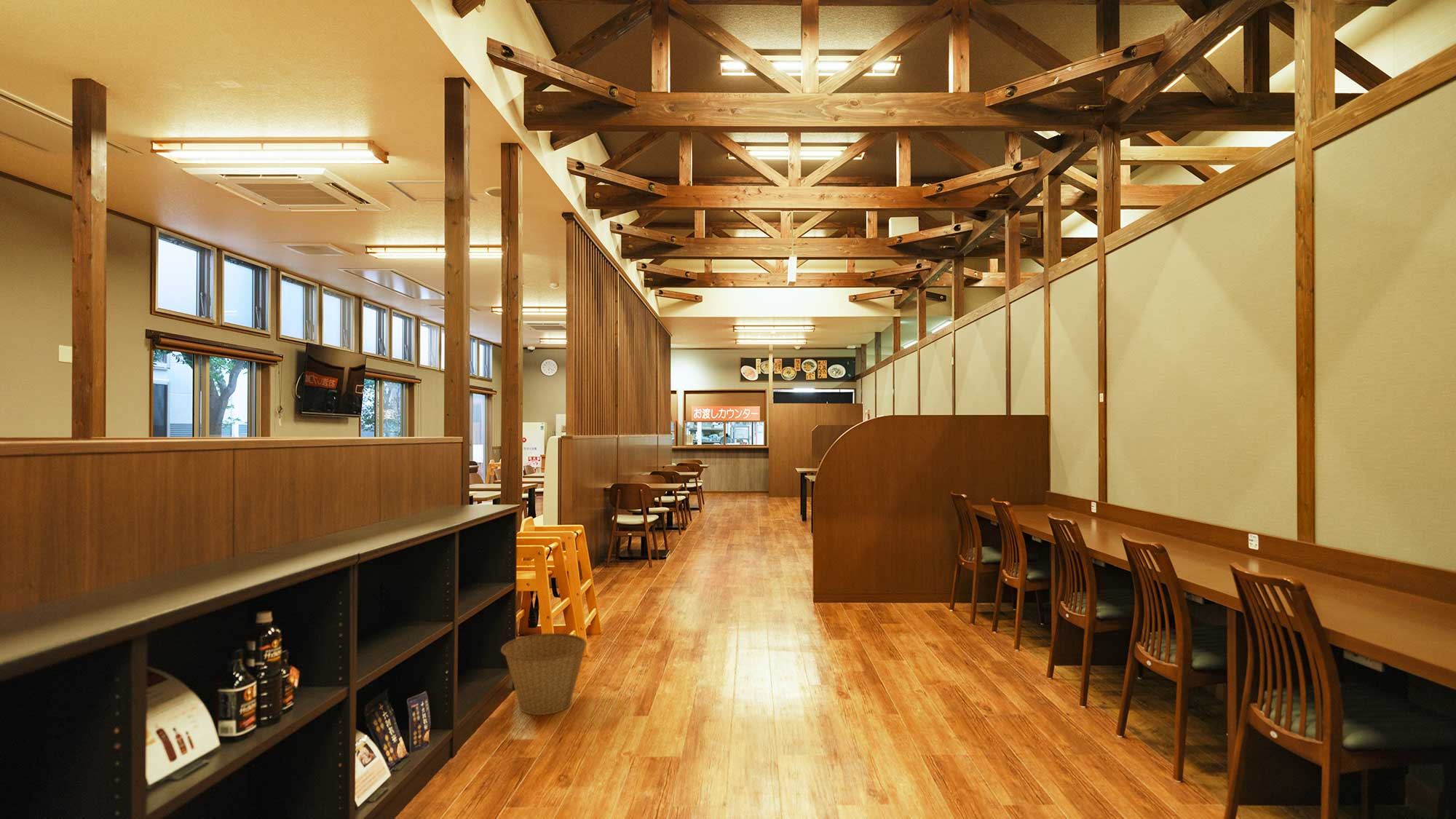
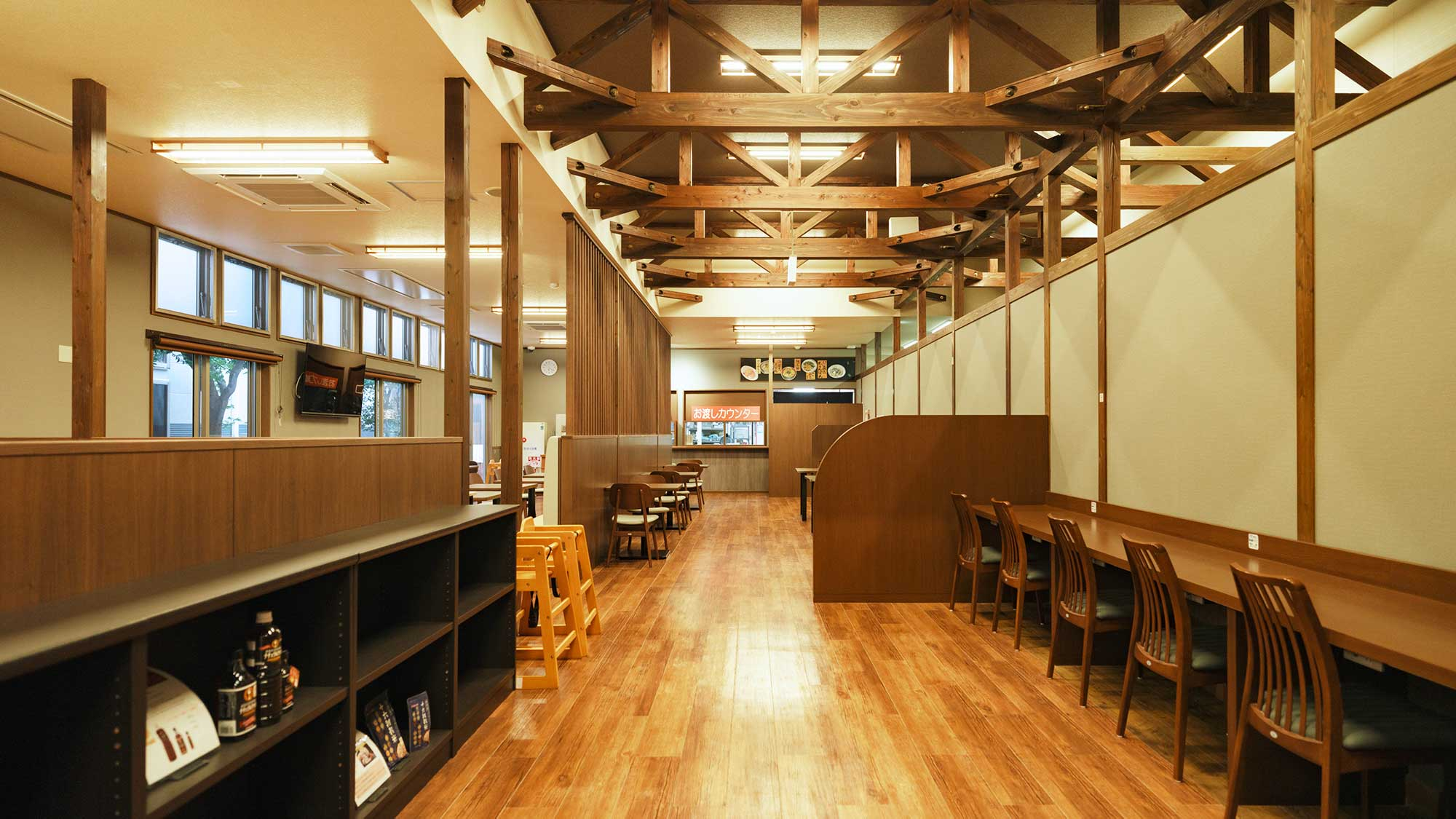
- basket (544, 675)
